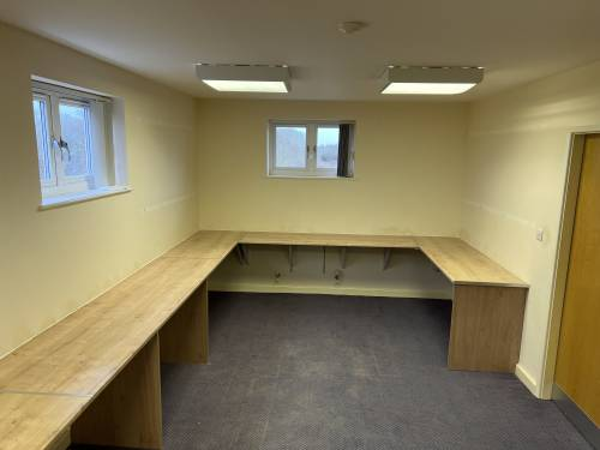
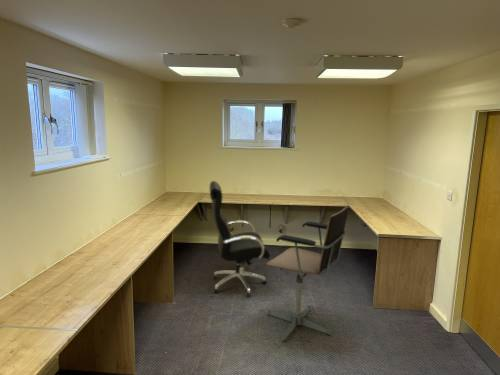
+ office chair (306, 268)
+ office chair (238, 235)
